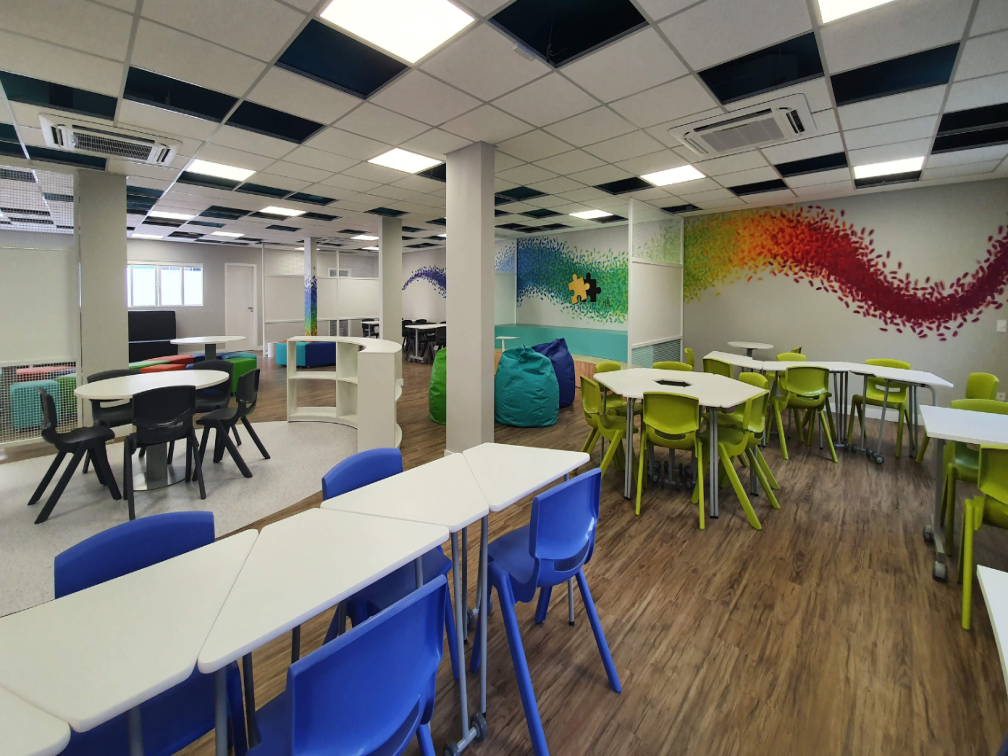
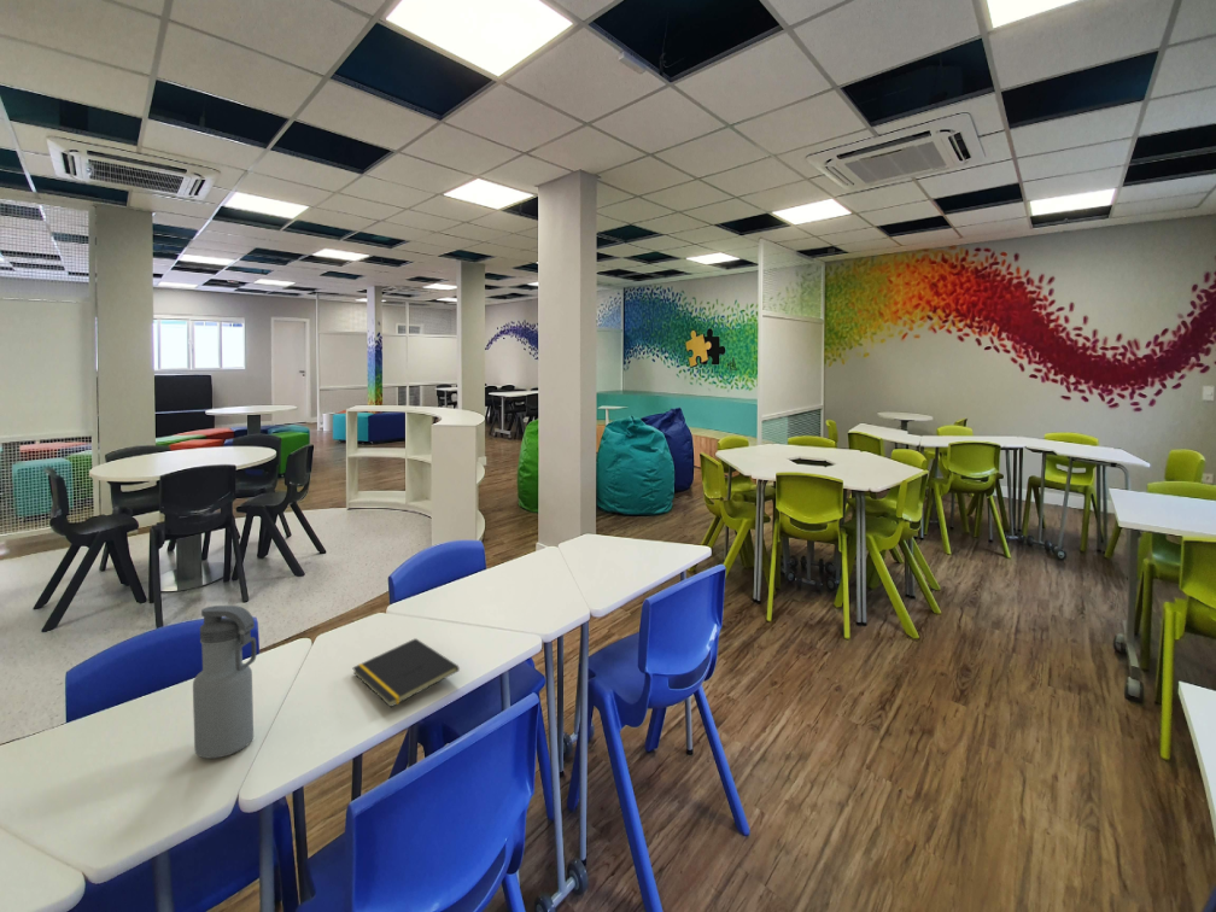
+ notepad (404, 668)
+ water bottle (223, 677)
